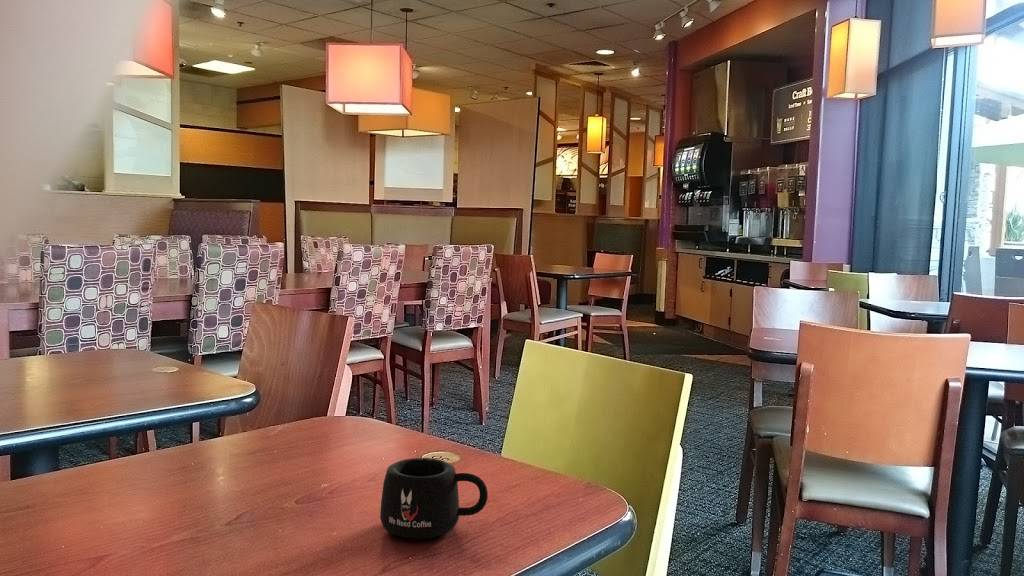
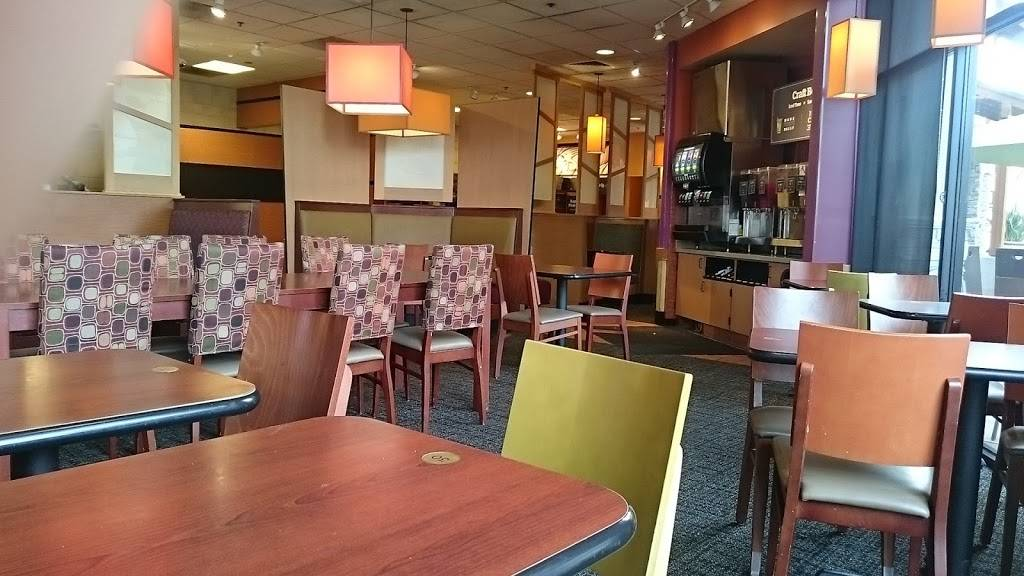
- mug (434, 497)
